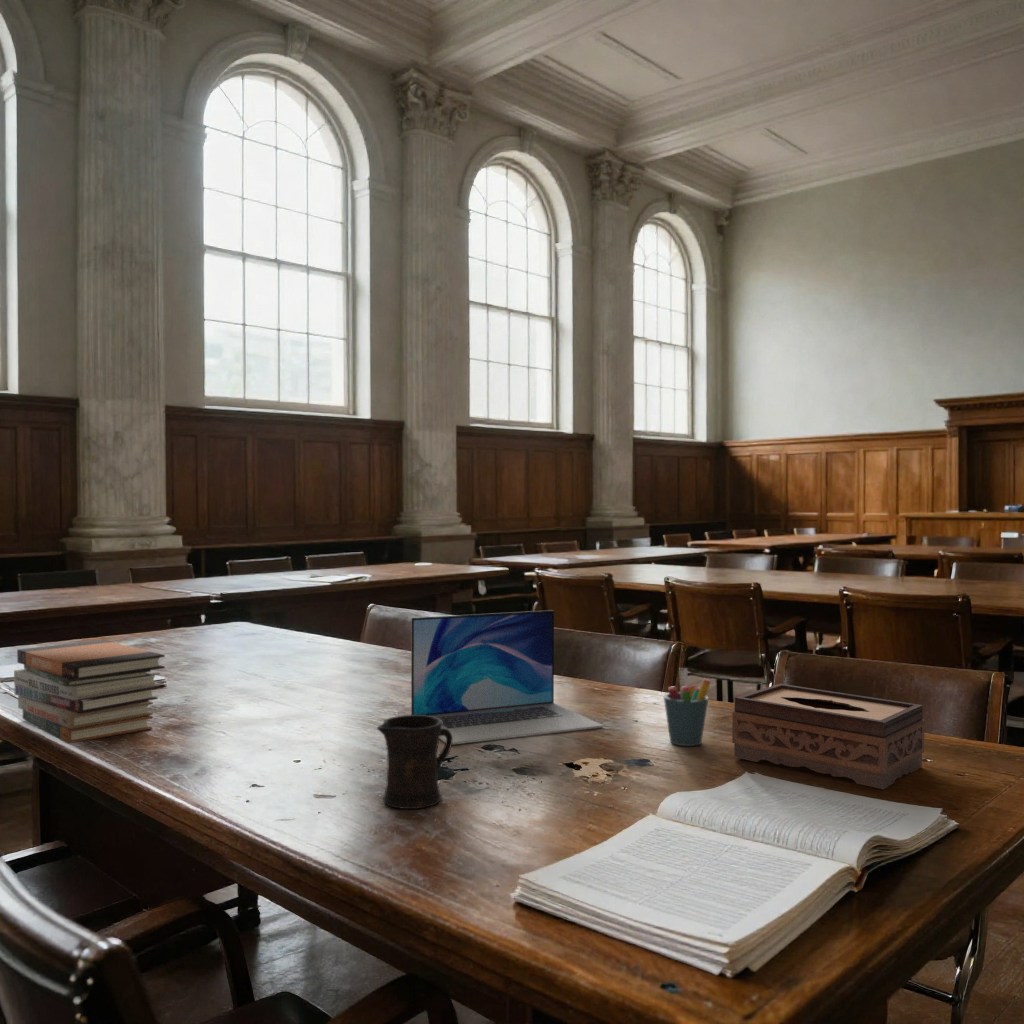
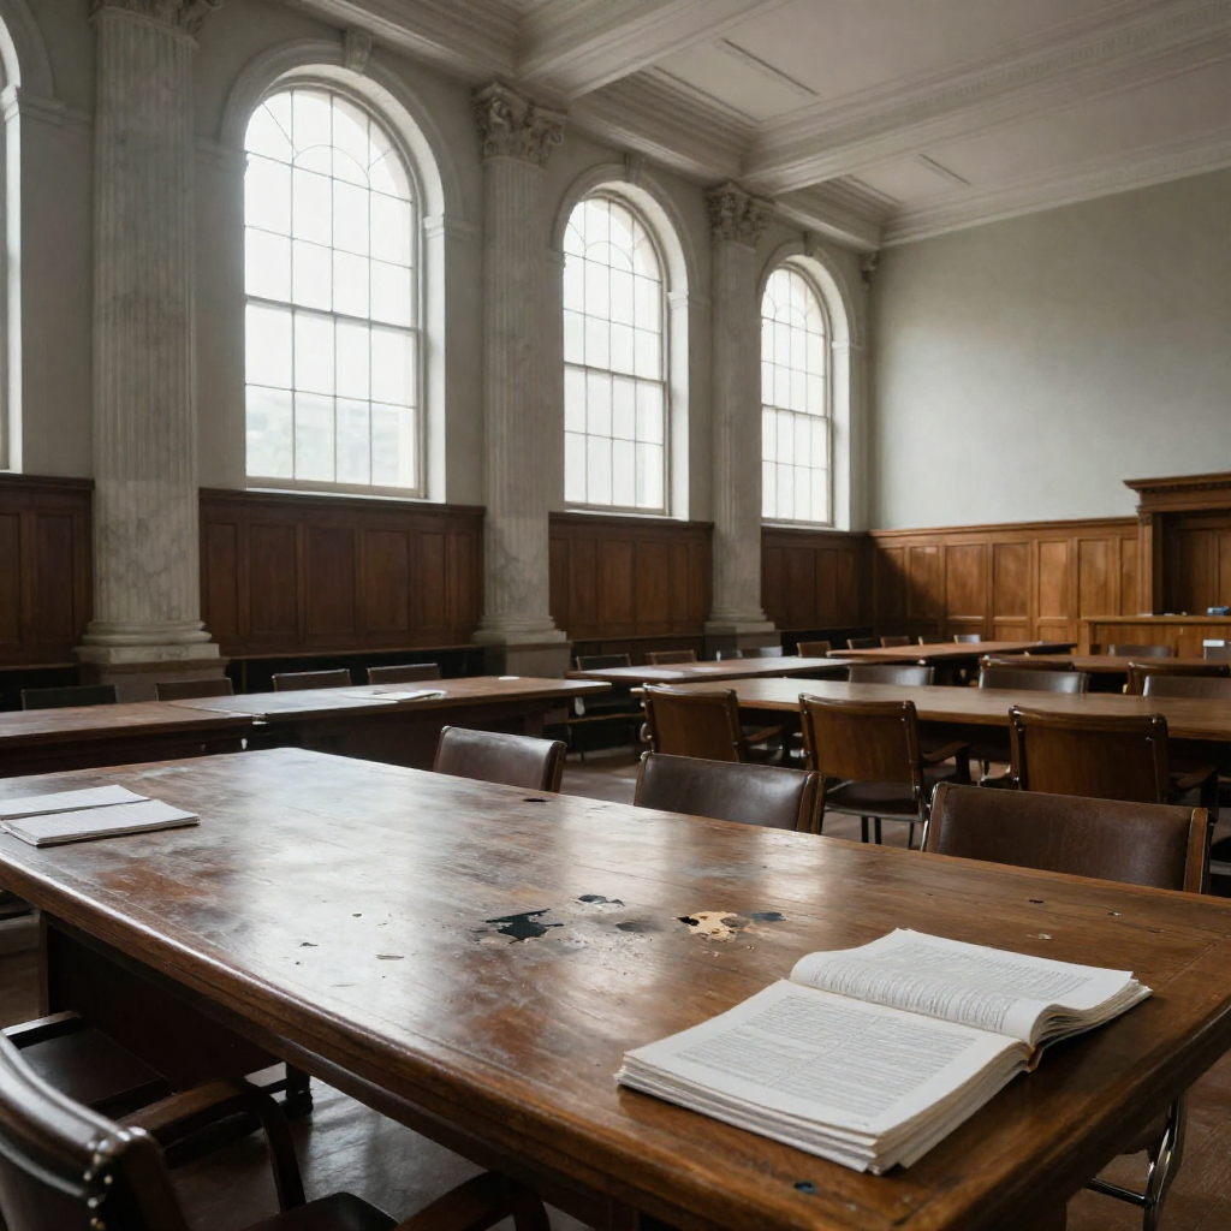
- book stack (87, 687)
- laptop (505, 671)
- mug (415, 759)
- pen holder (686, 707)
- tissue box (826, 731)
